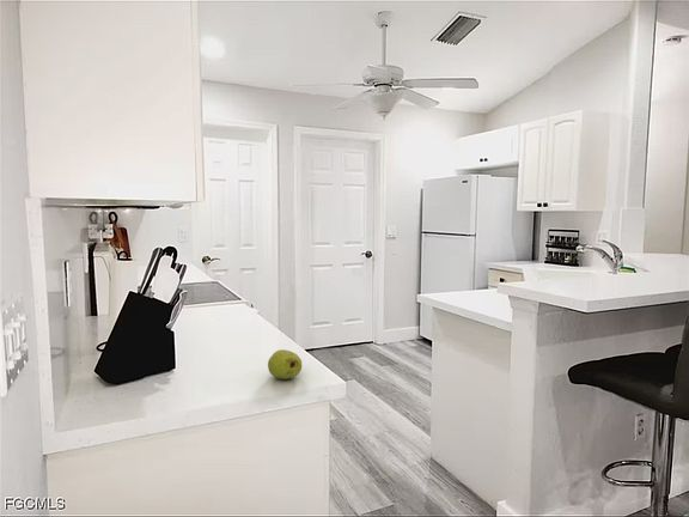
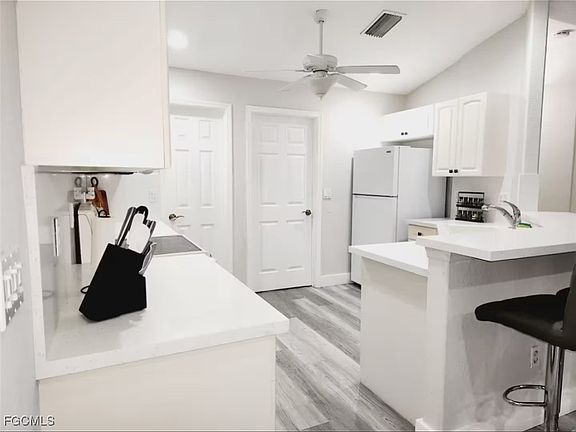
- fruit (285, 361)
